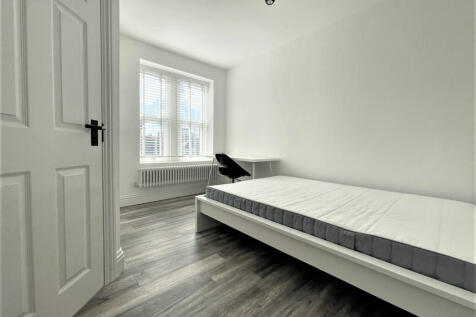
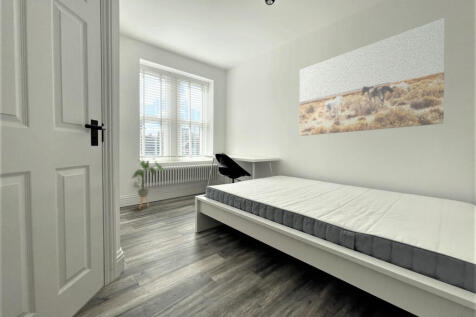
+ house plant (144, 183)
+ wall art (355, 90)
